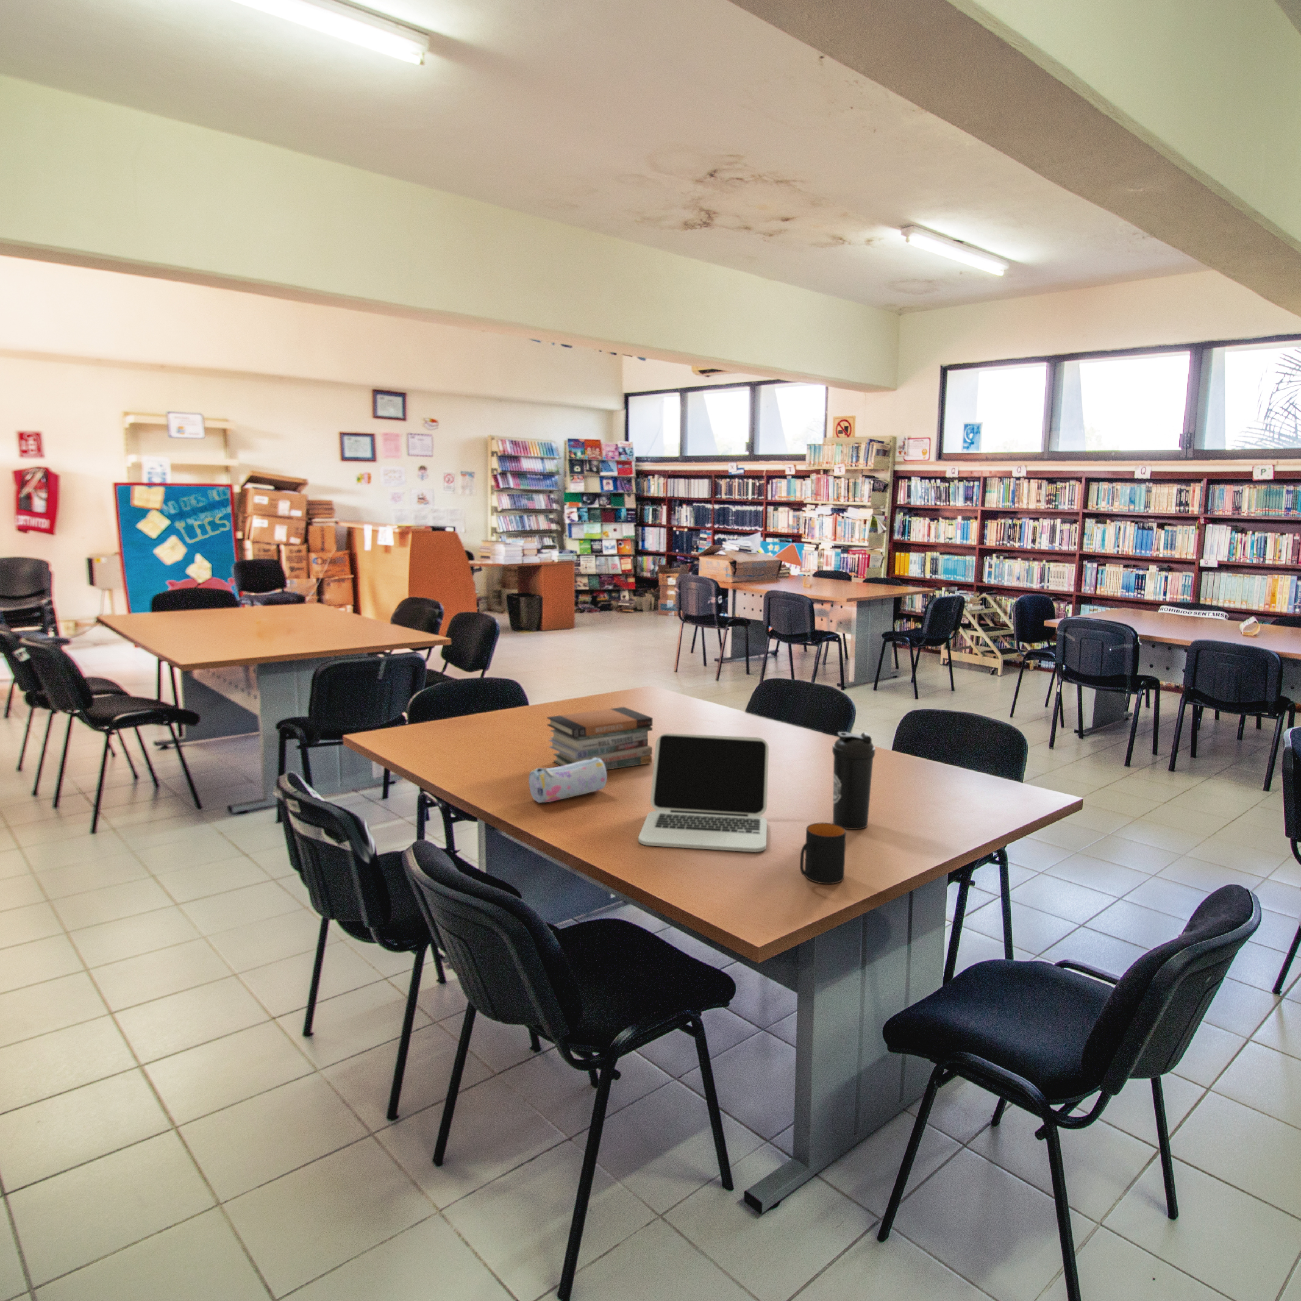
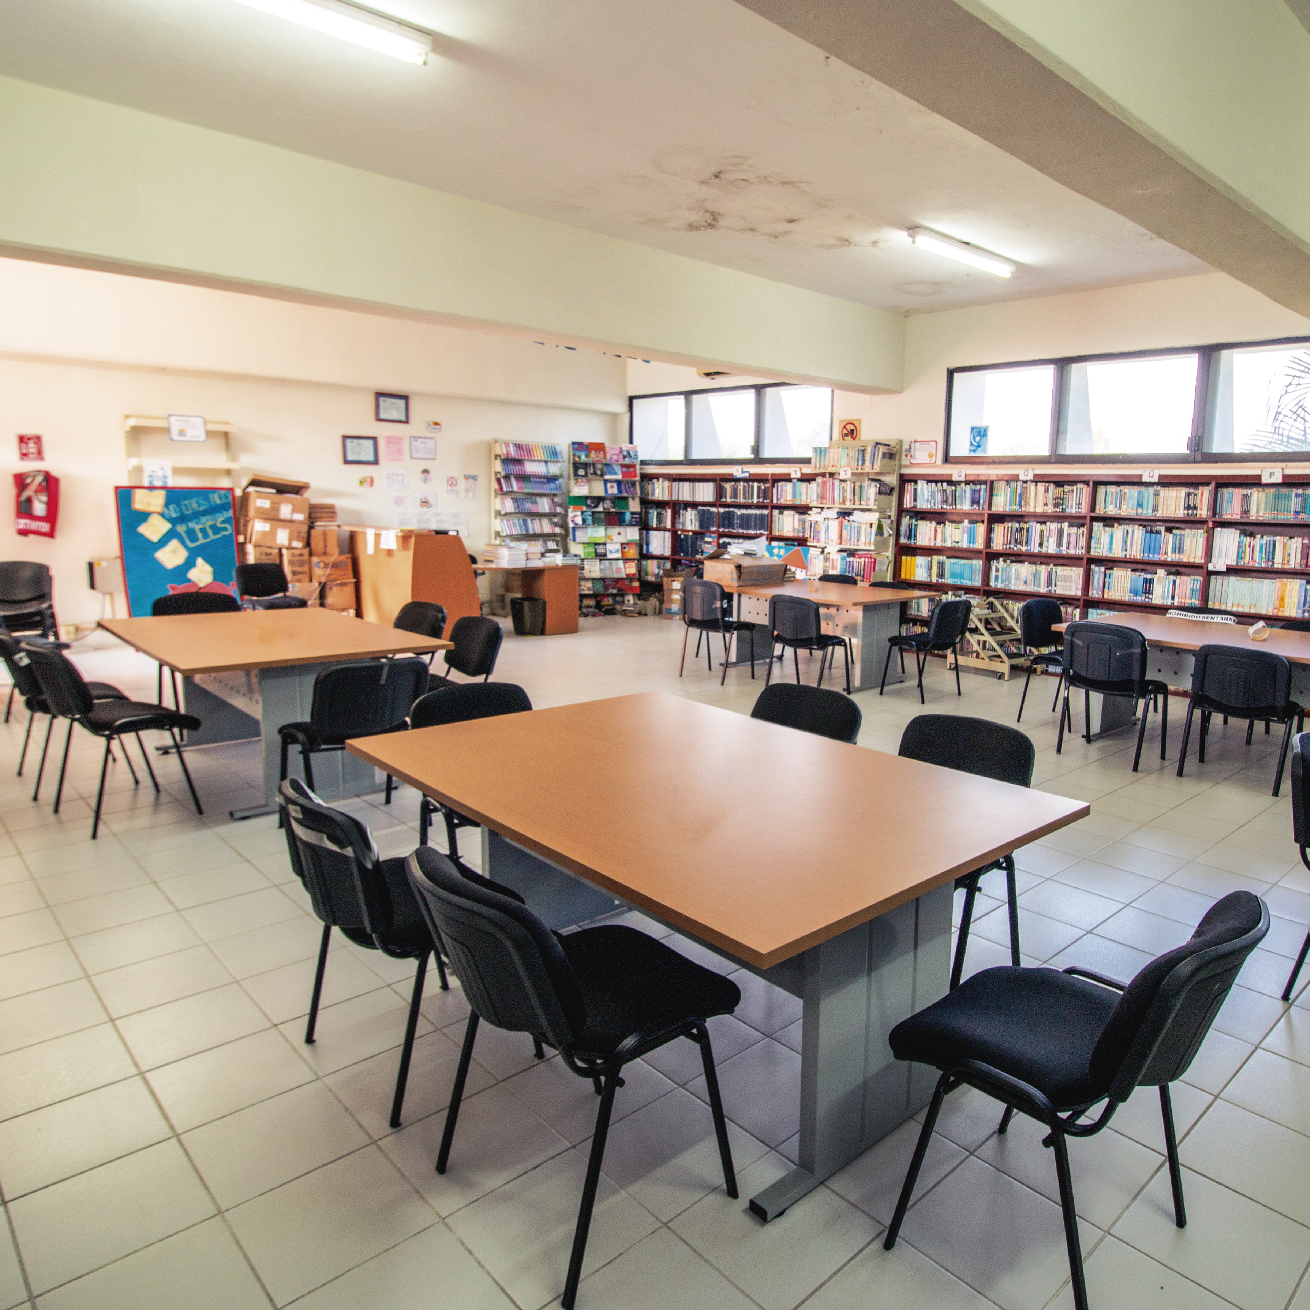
- water bottle (852, 778)
- laptop (706, 788)
- book stack (600, 740)
- pencil case (567, 779)
- mug (820, 854)
